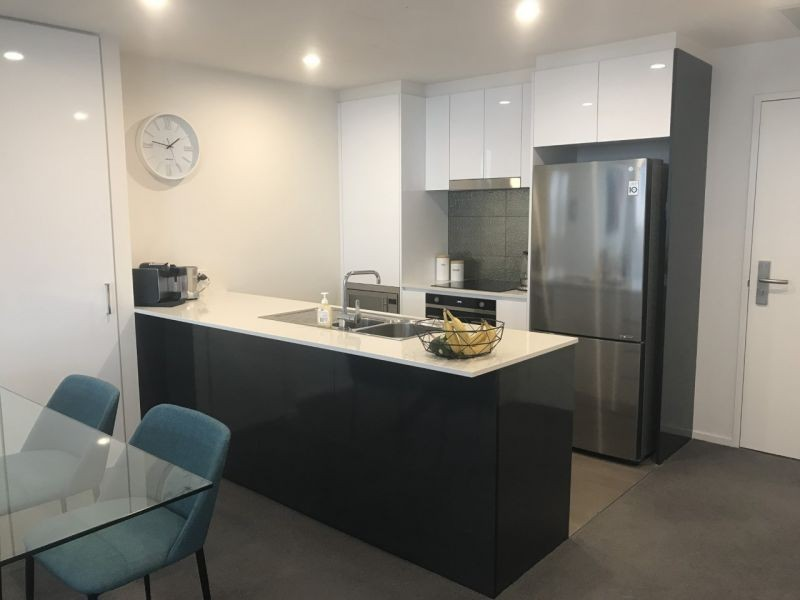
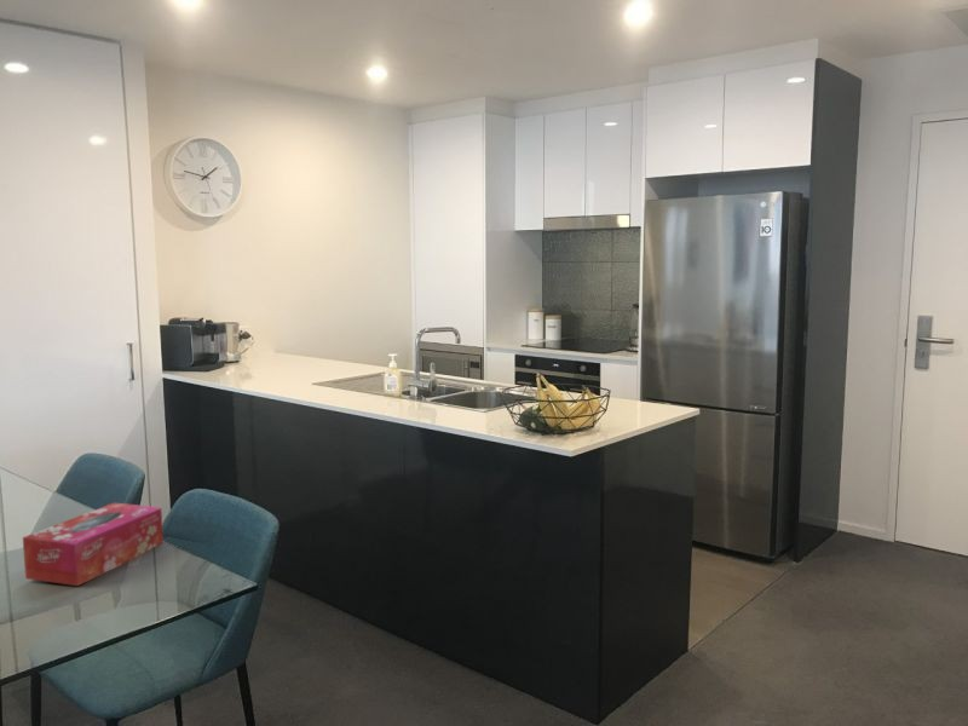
+ tissue box (97, 541)
